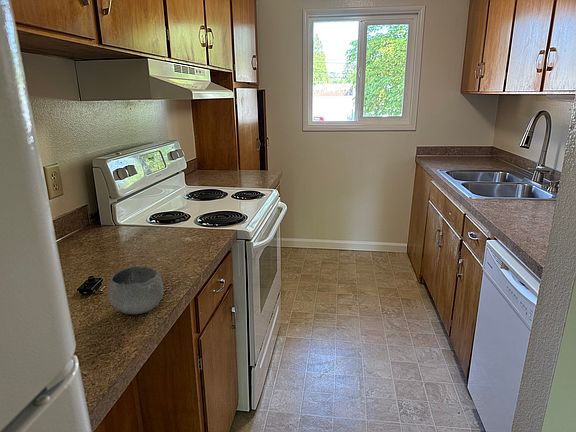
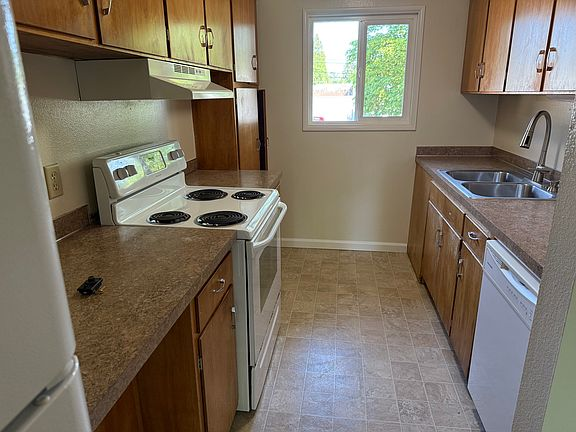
- bowl (136, 291)
